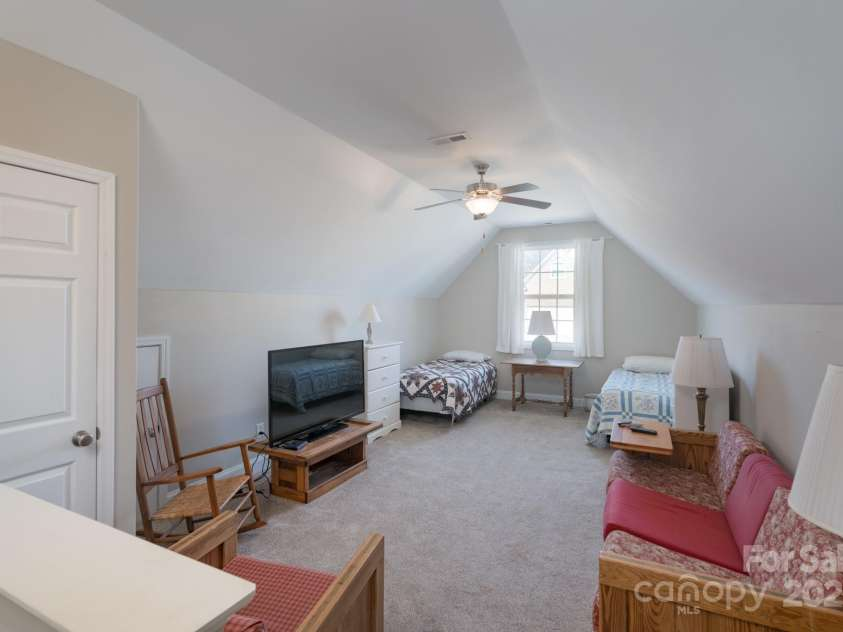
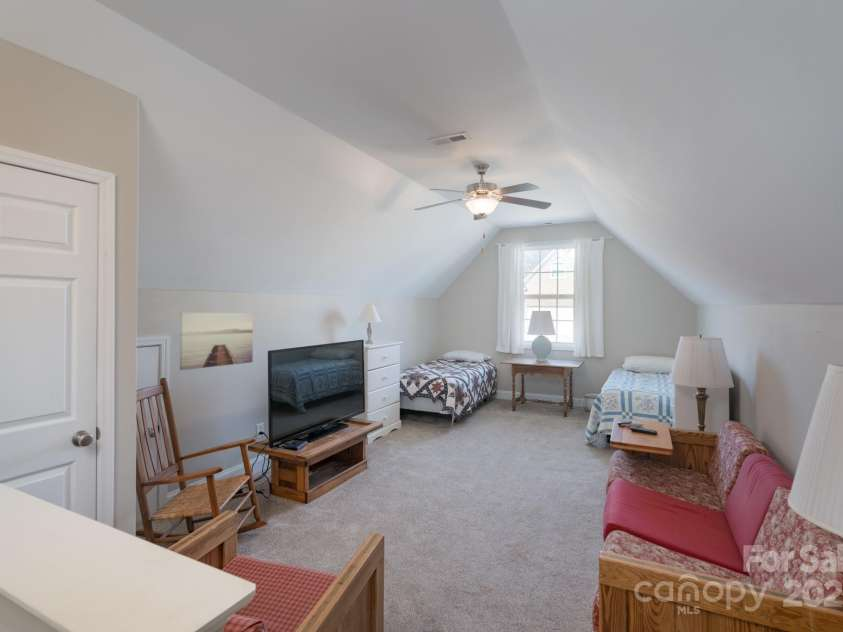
+ wall art (219, 339)
